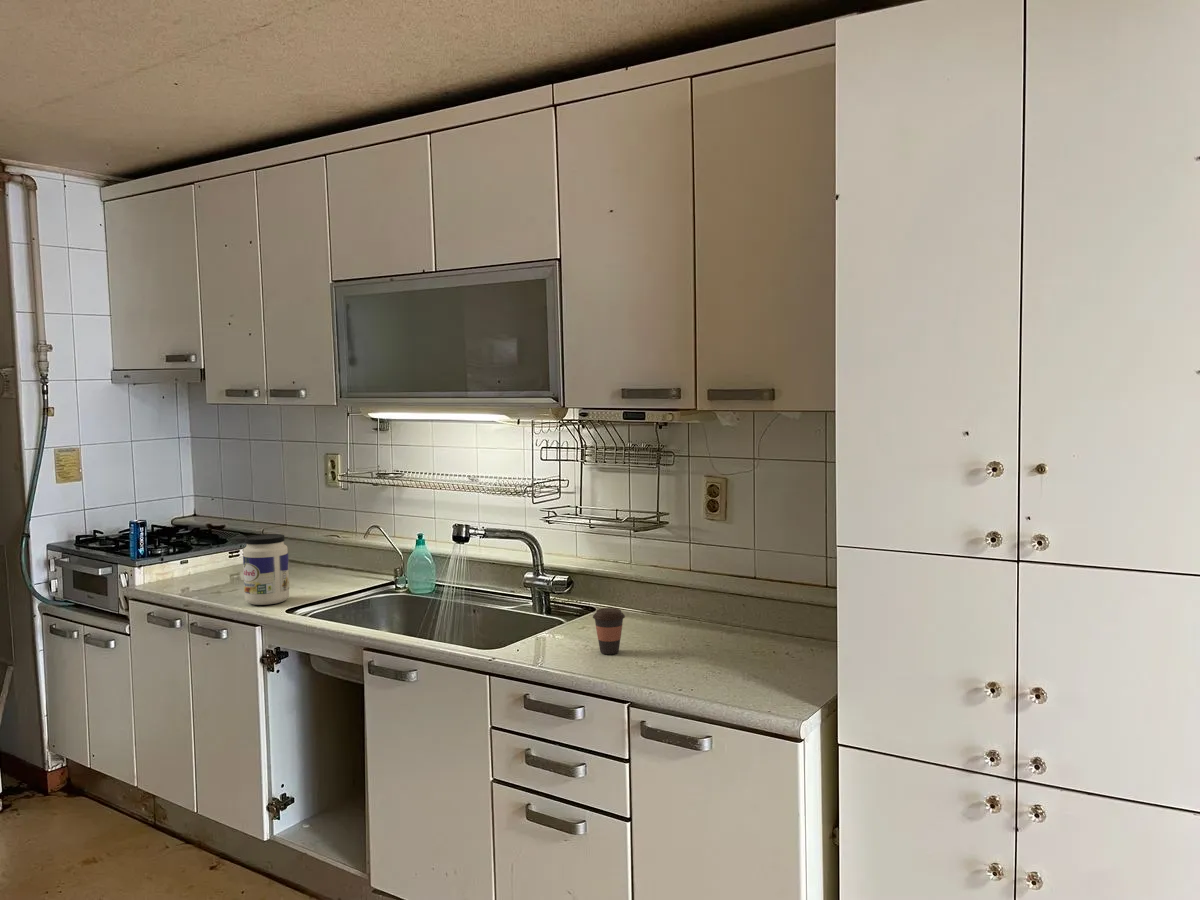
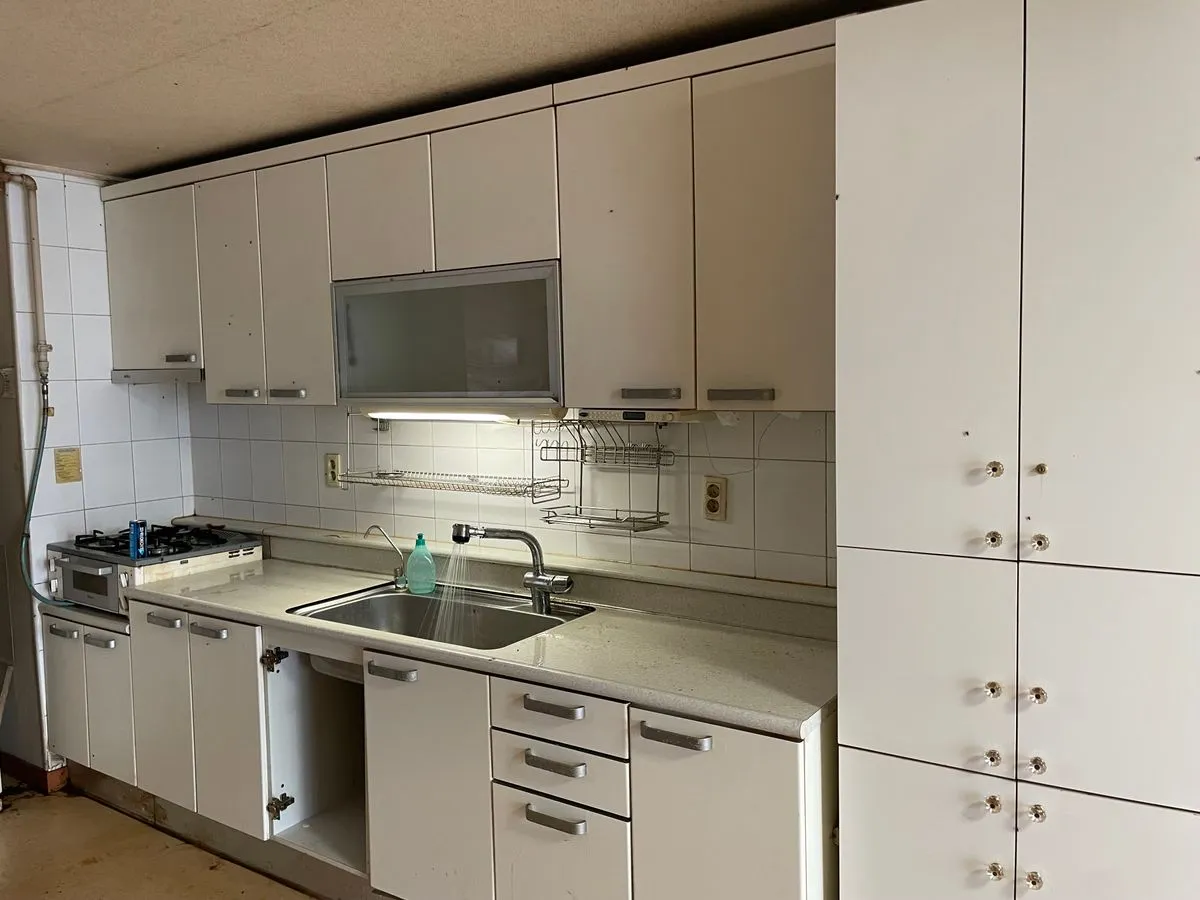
- coffee cup (609, 631)
- jar (266, 569)
